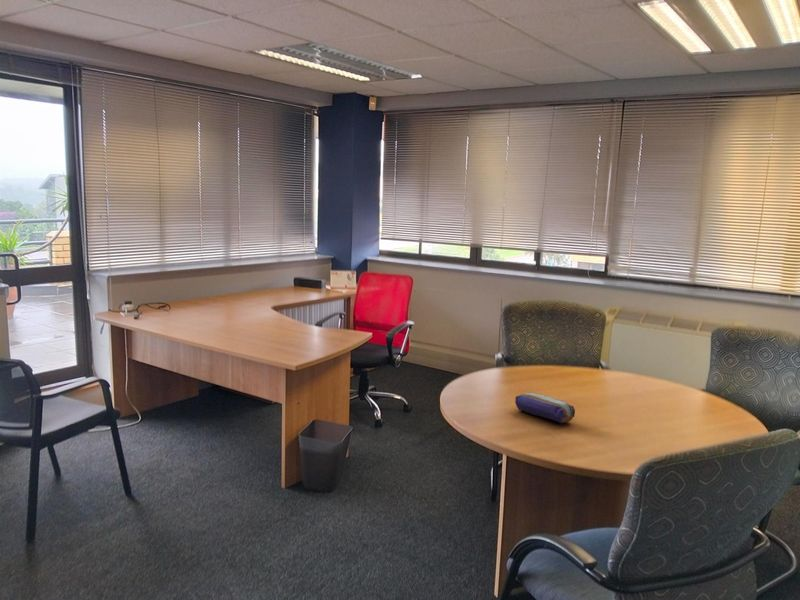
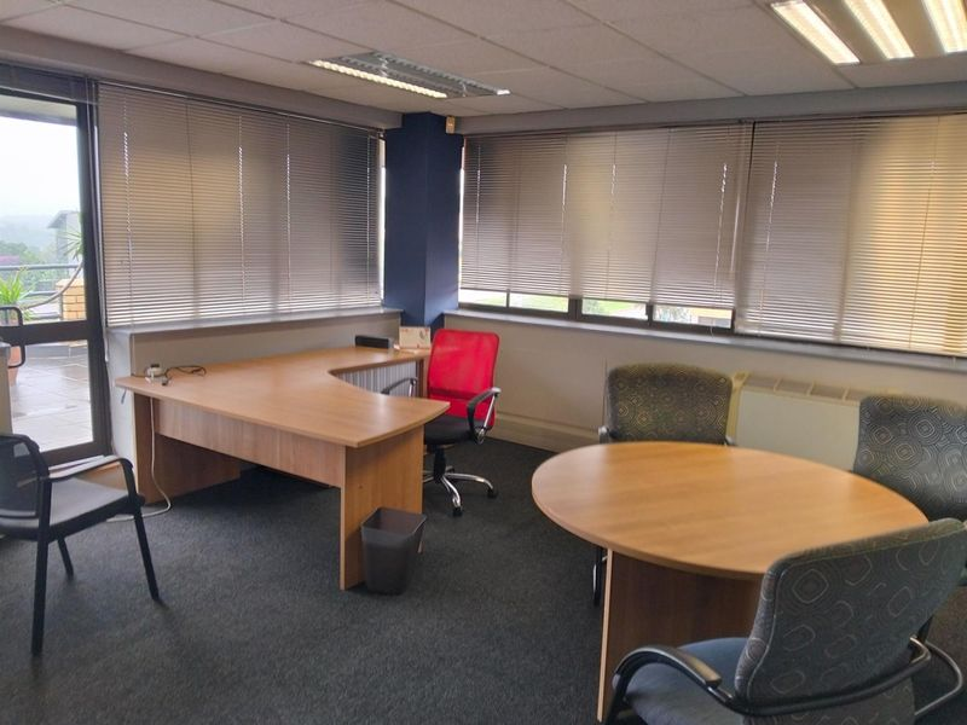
- pencil case (544, 407)
